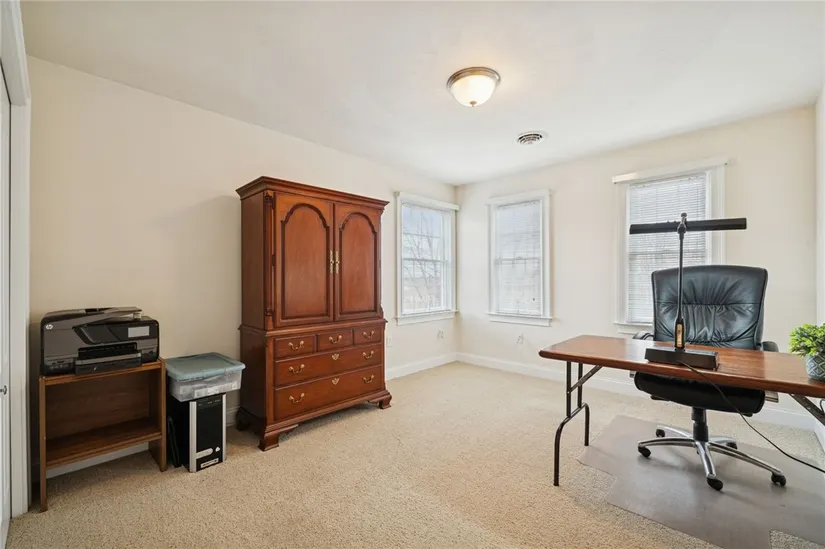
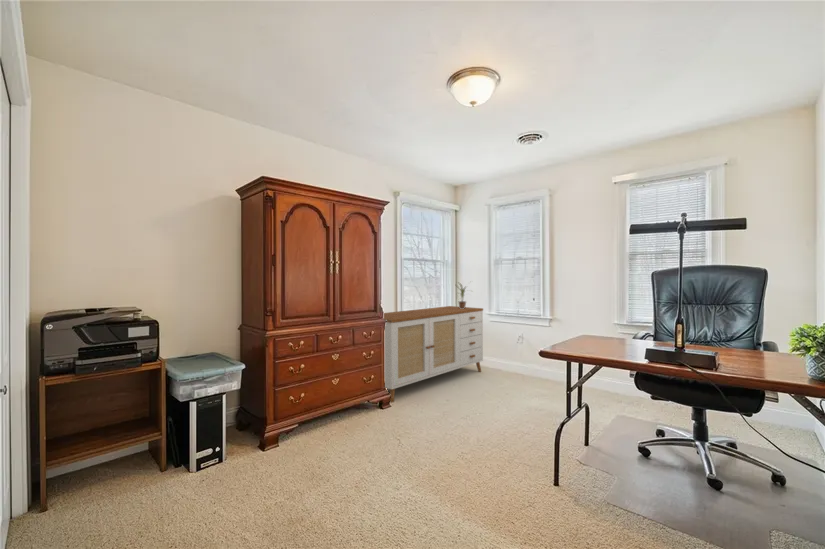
+ sideboard (426, 346)
+ potted plant (462, 294)
